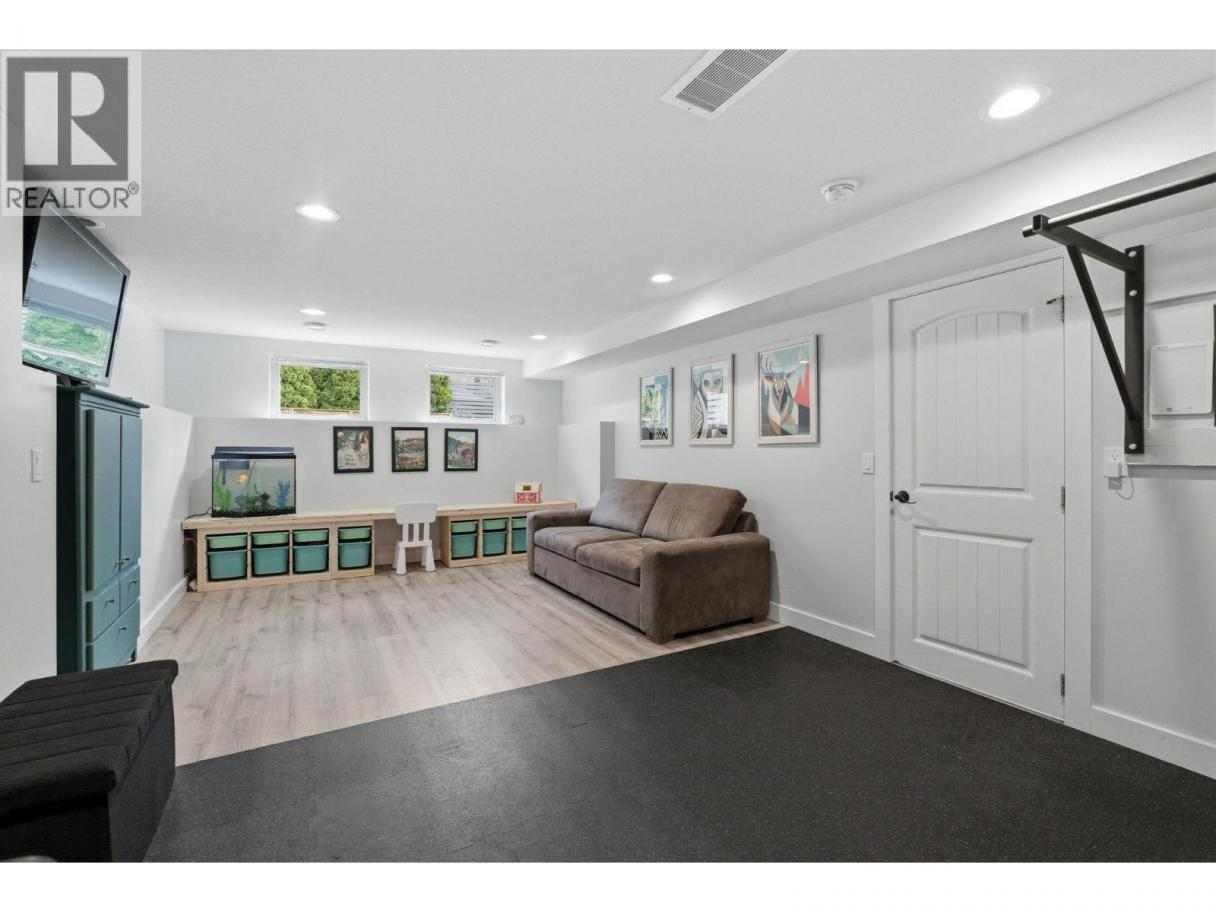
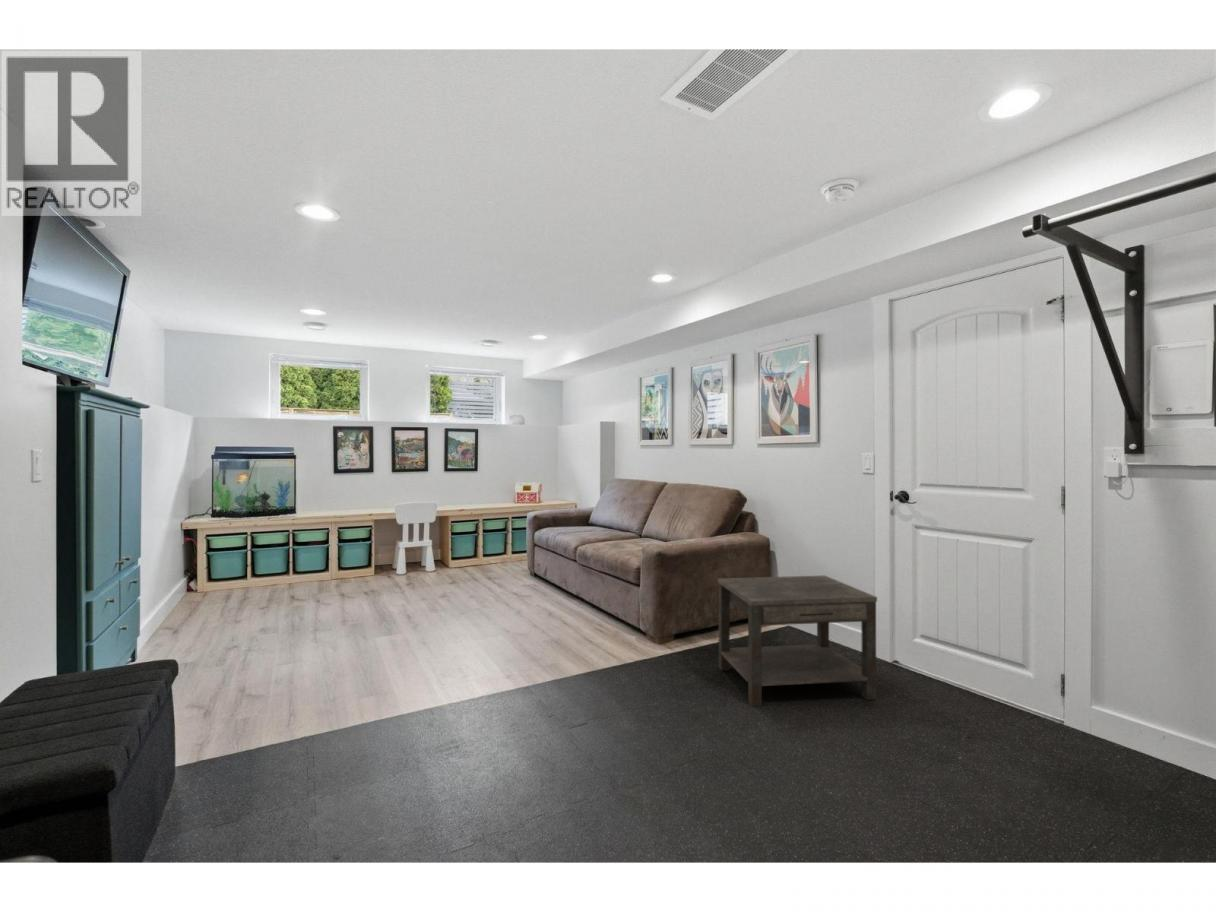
+ side table (792, 645)
